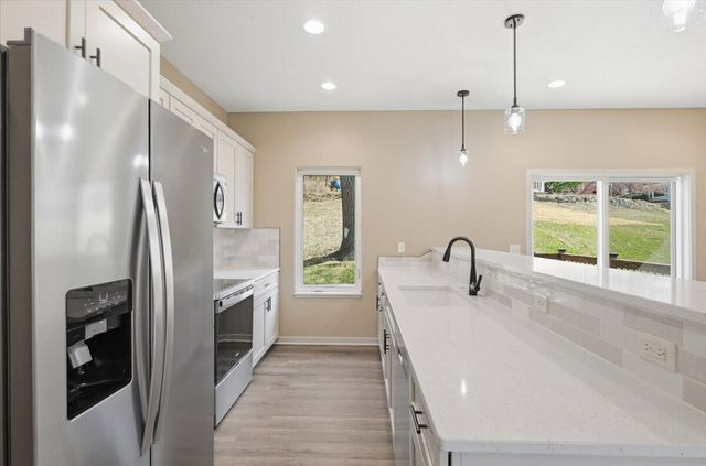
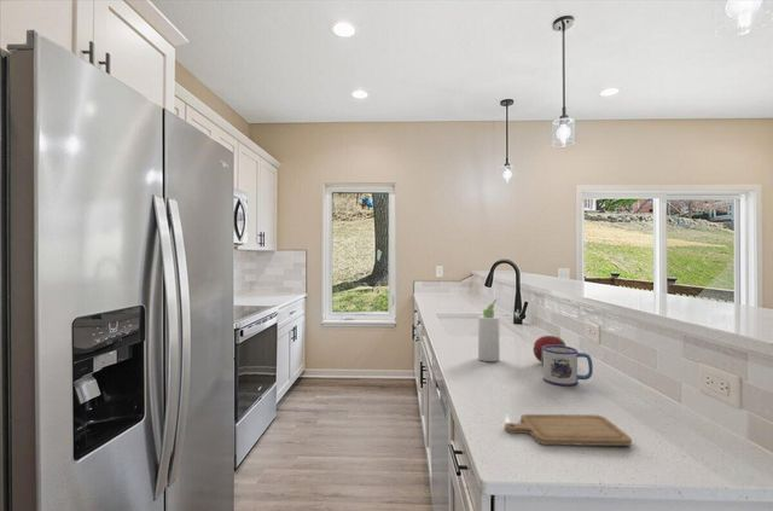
+ mug (566, 365)
+ bottle (489, 329)
+ chopping board (560, 428)
+ fruit (550, 344)
